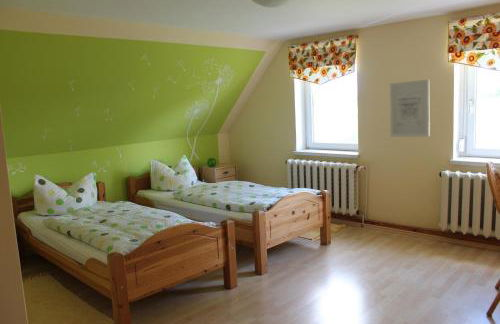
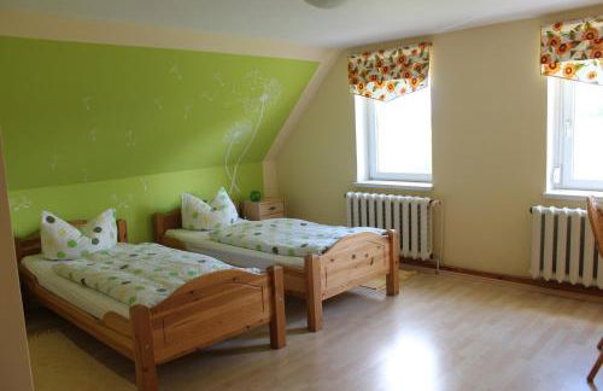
- wall art (409, 109)
